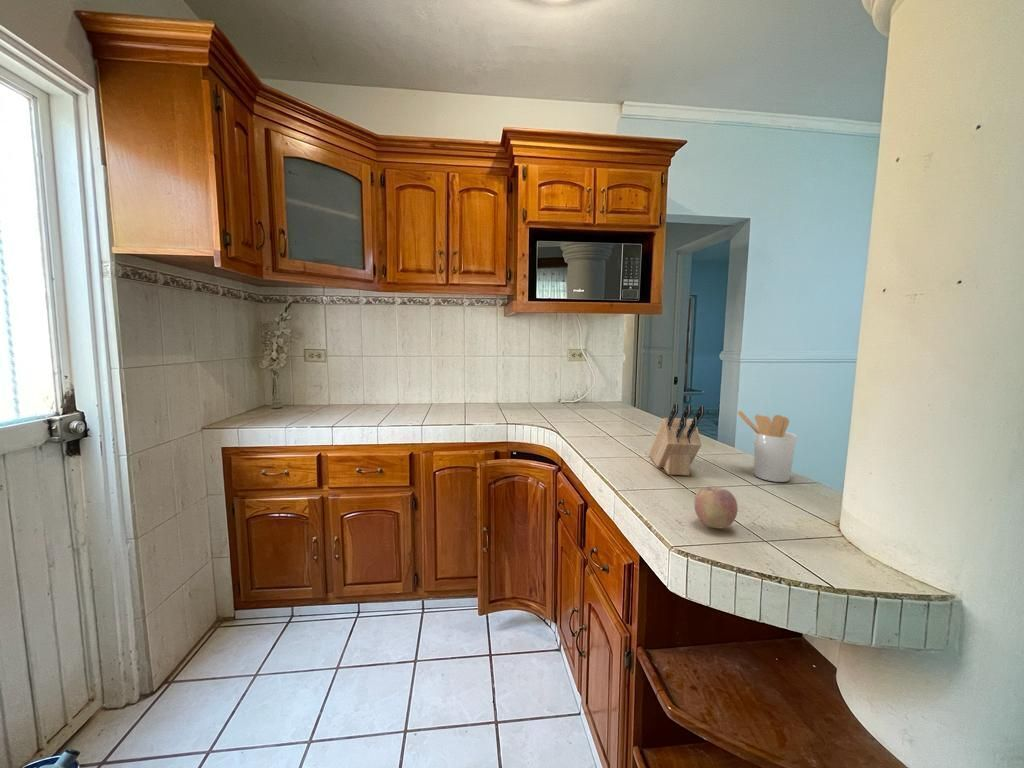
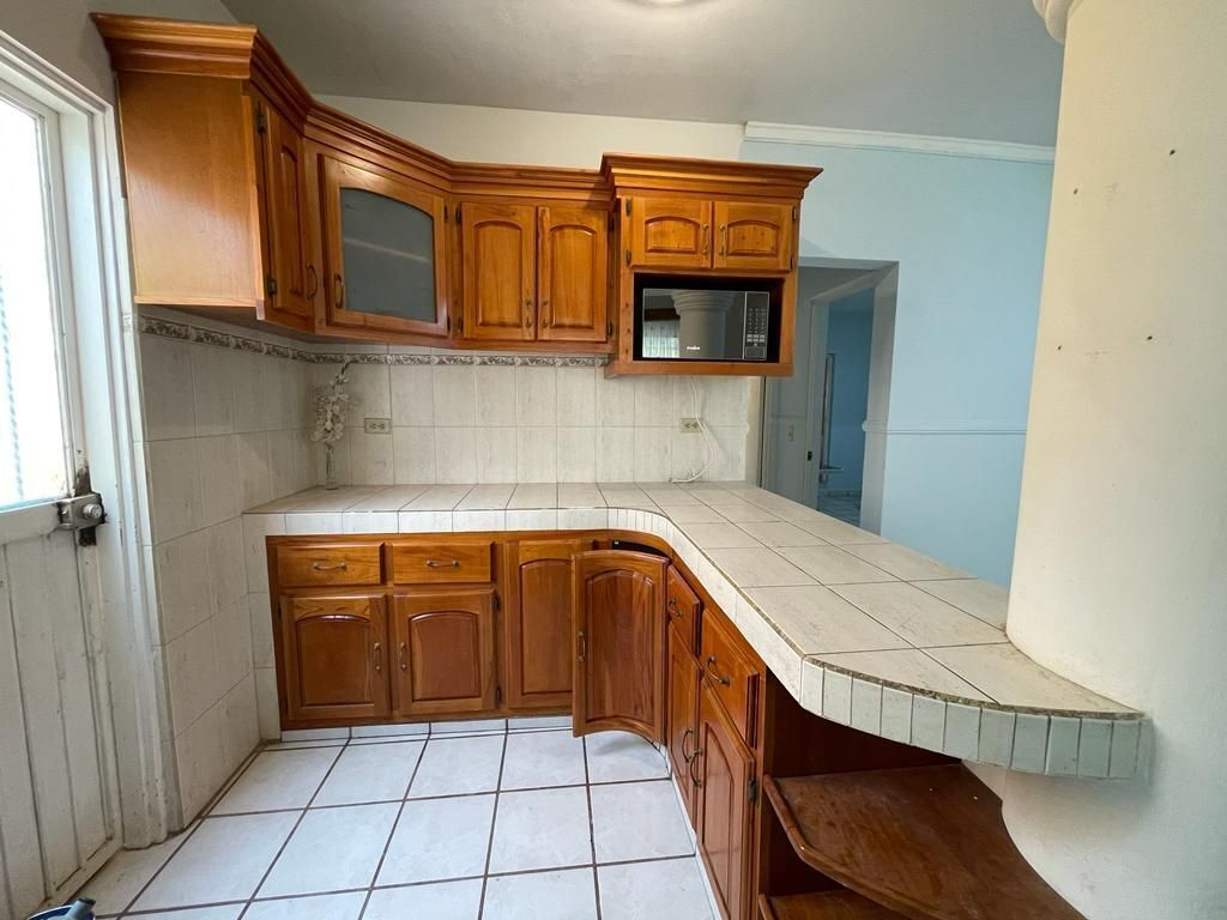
- utensil holder (763, 443)
- knife block (675, 434)
- fruit (714, 507)
